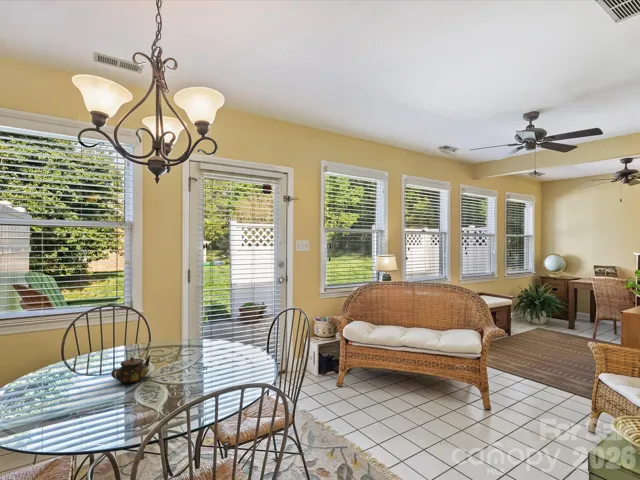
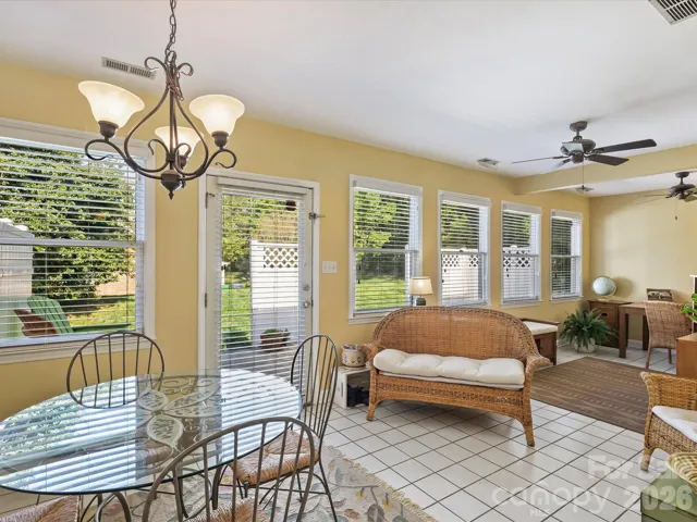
- teapot (132, 368)
